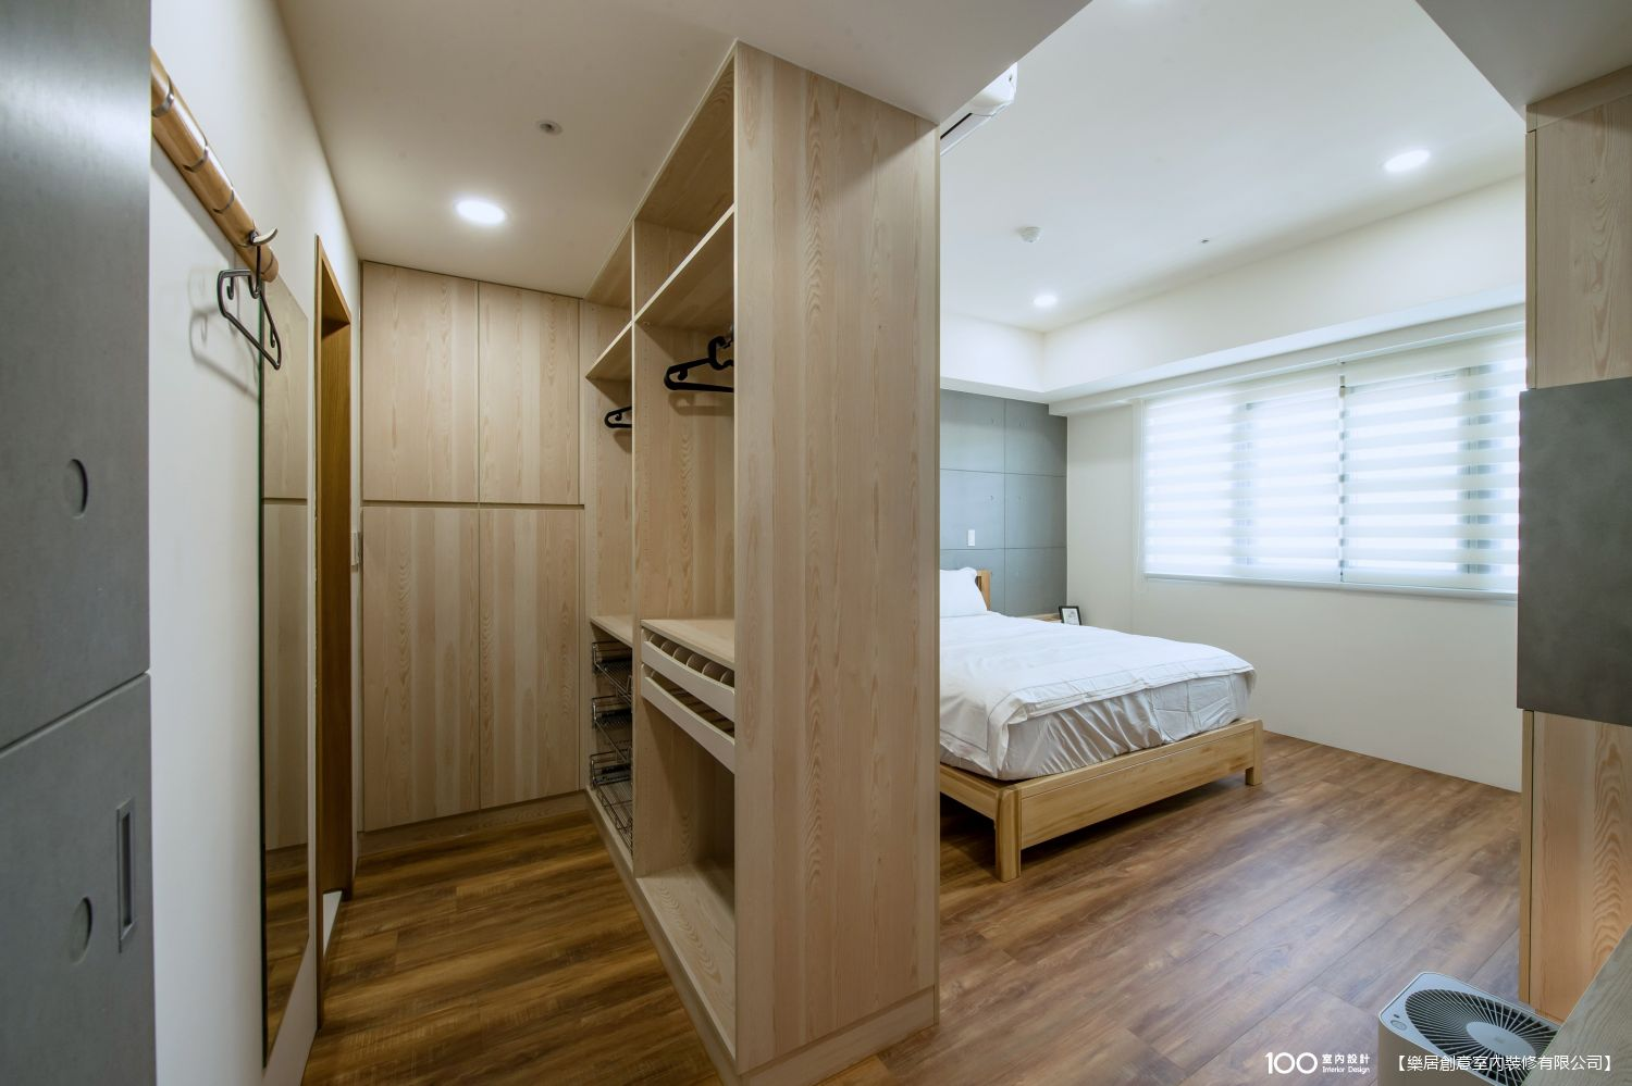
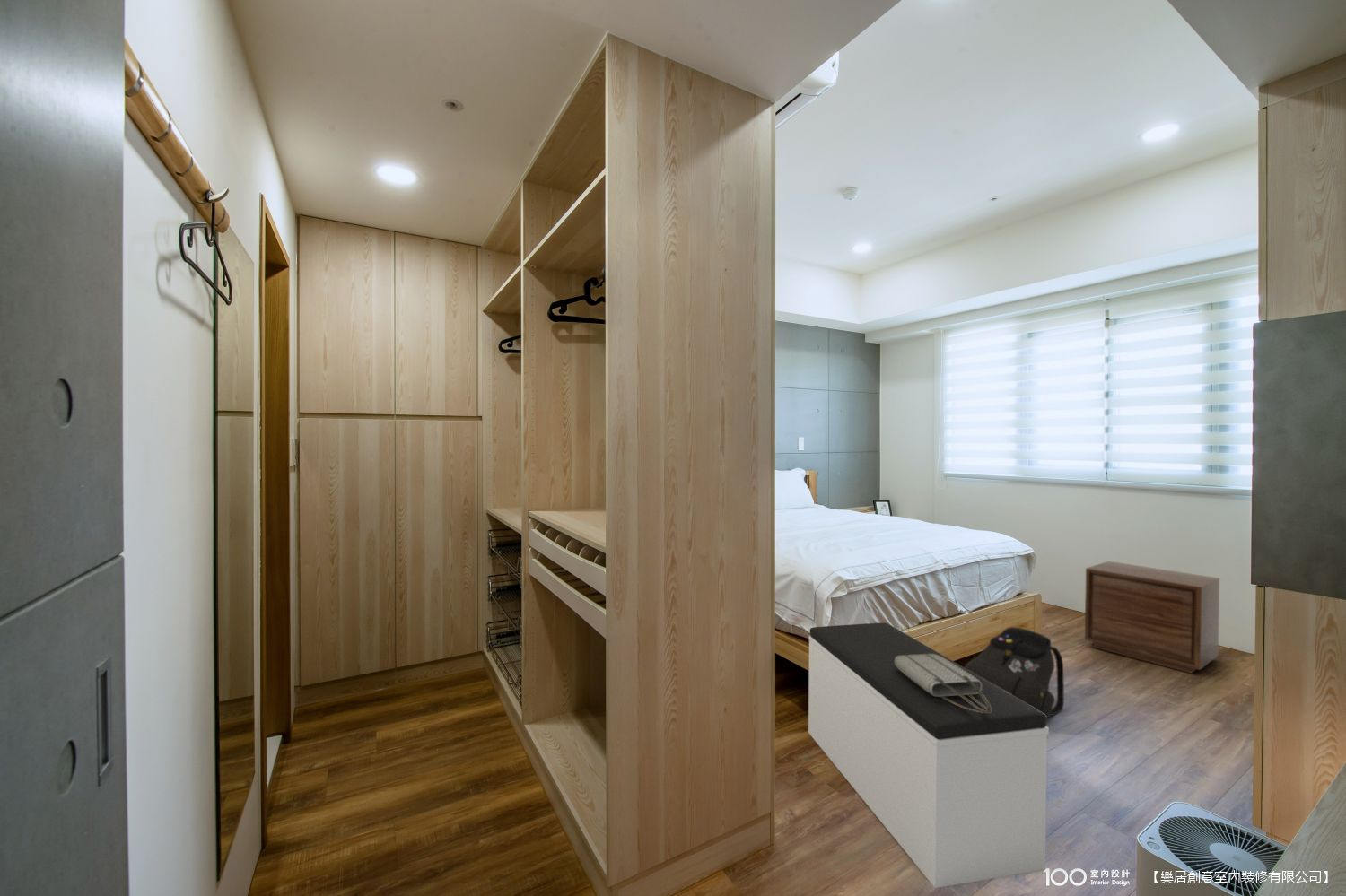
+ tote bag (948, 682)
+ bench (905, 725)
+ nightstand (1149, 613)
+ backpack (1018, 670)
